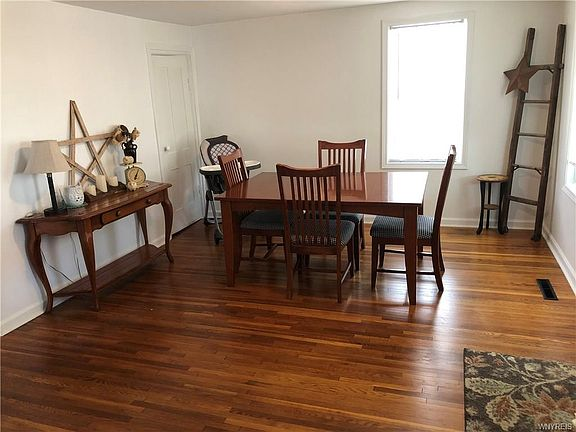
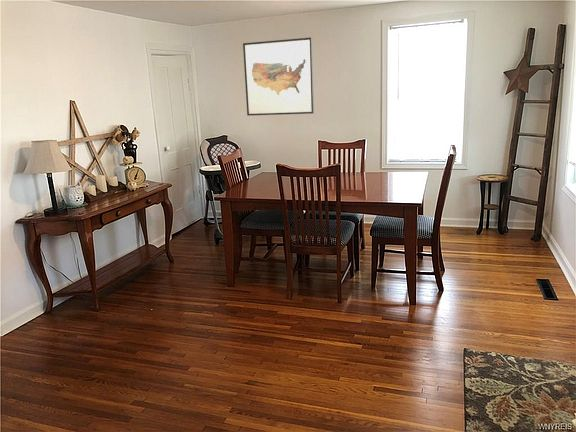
+ wall art (278, 78)
